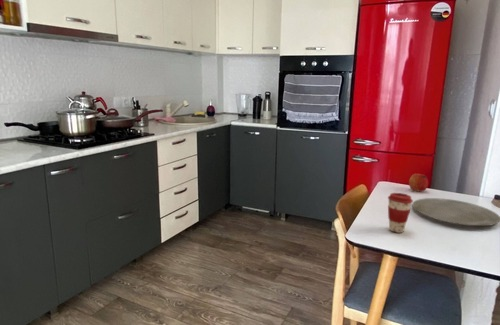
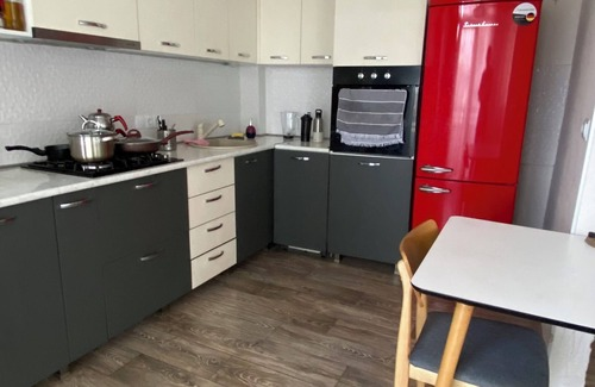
- coffee cup (398, 212)
- plate (453, 212)
- fruit (418, 182)
